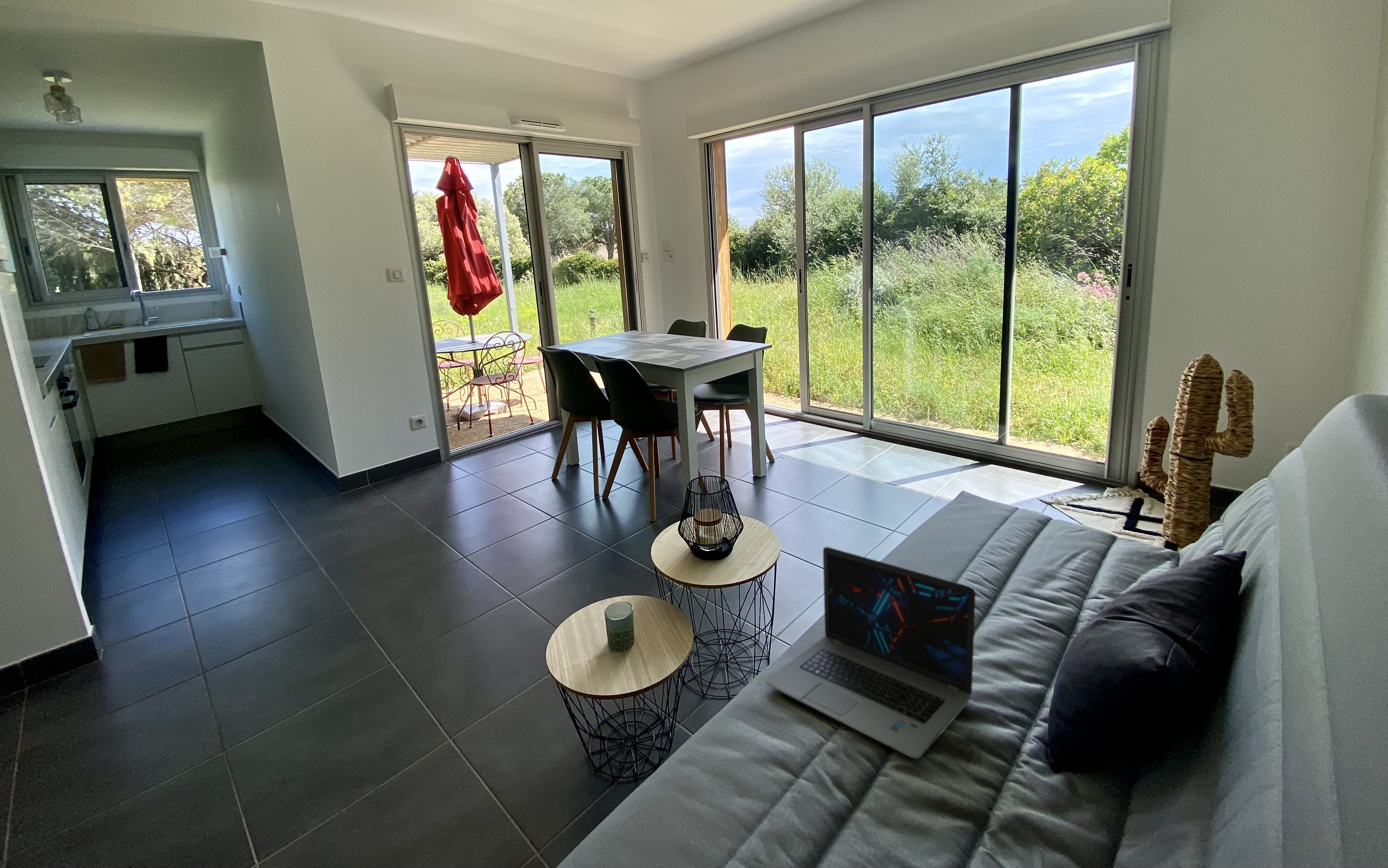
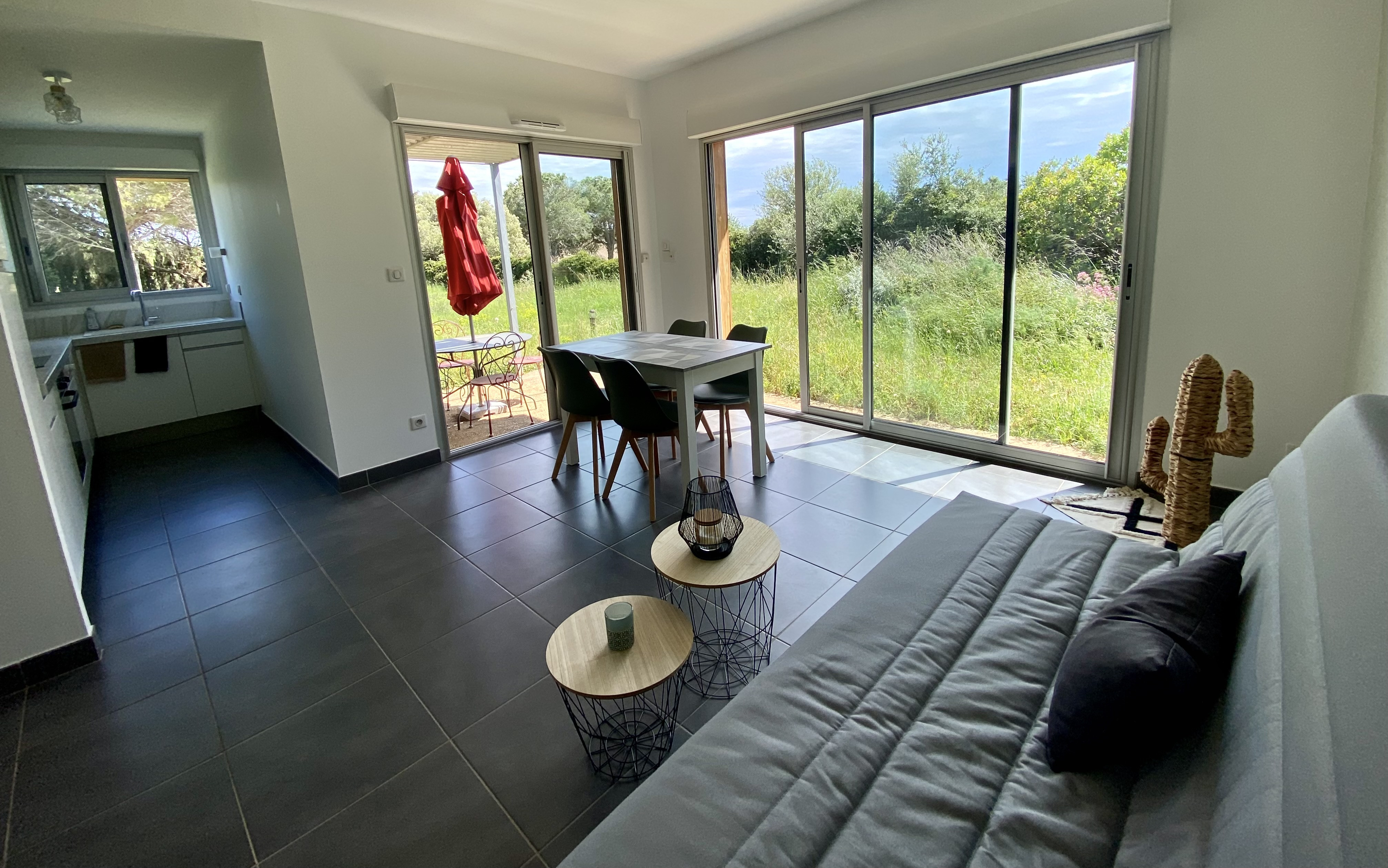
- laptop (864, 640)
